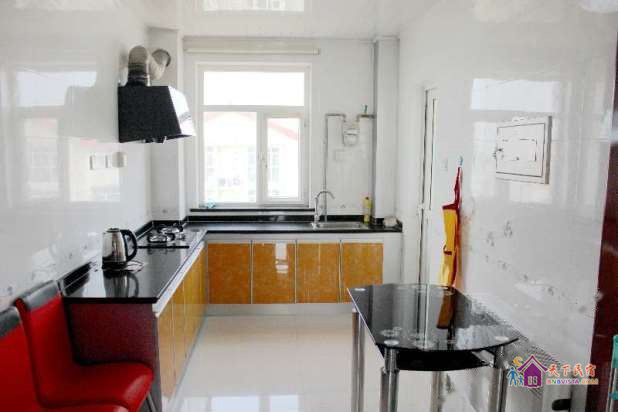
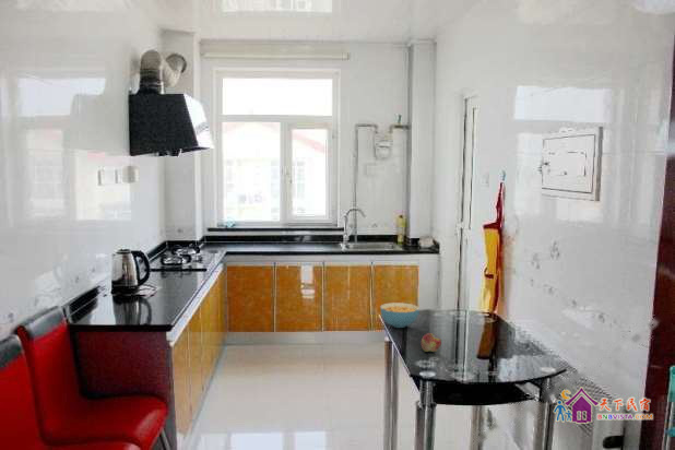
+ cereal bowl (399, 317)
+ fruit (430, 342)
